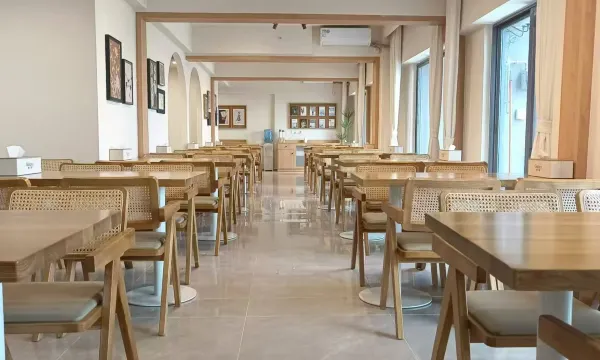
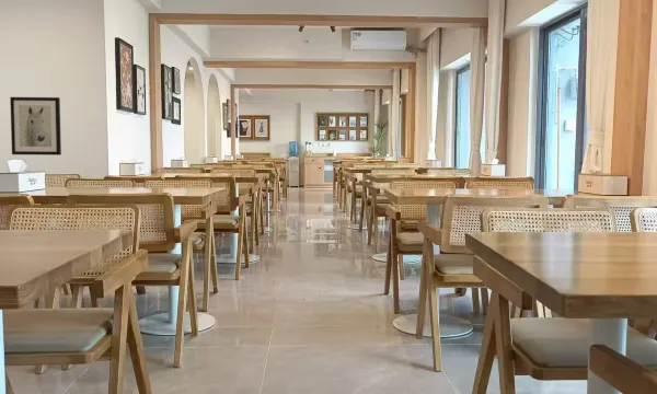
+ wall art (35, 126)
